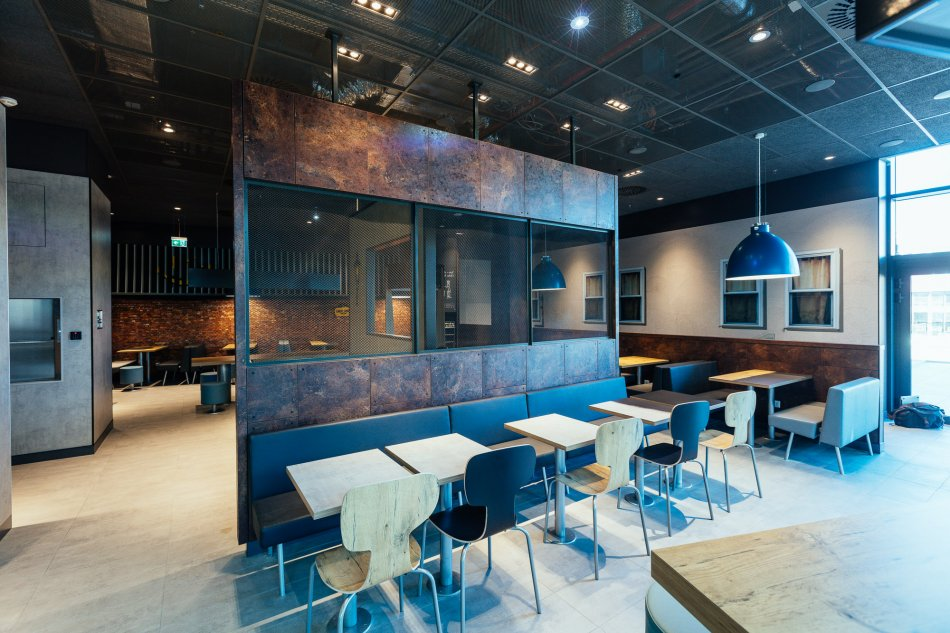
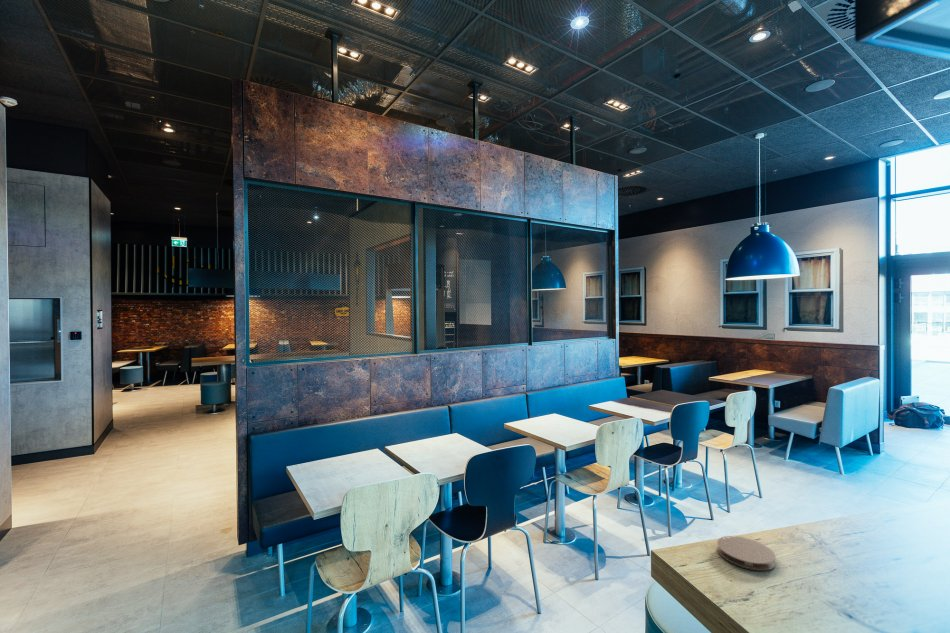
+ coaster (745, 552)
